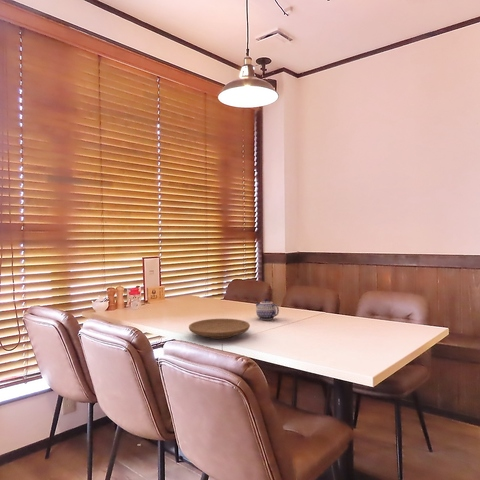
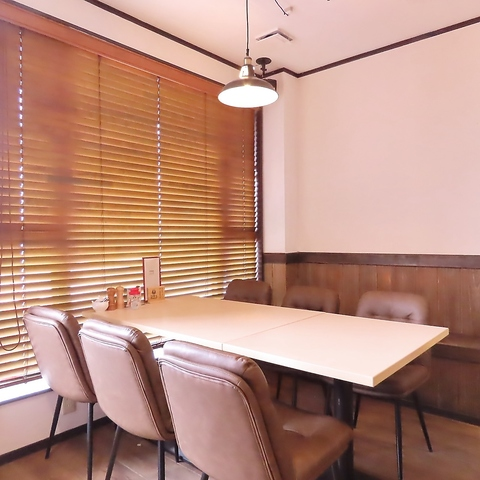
- teapot (266, 308)
- plate (219, 329)
